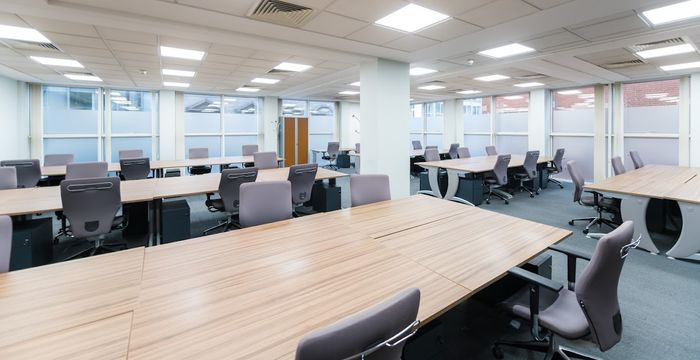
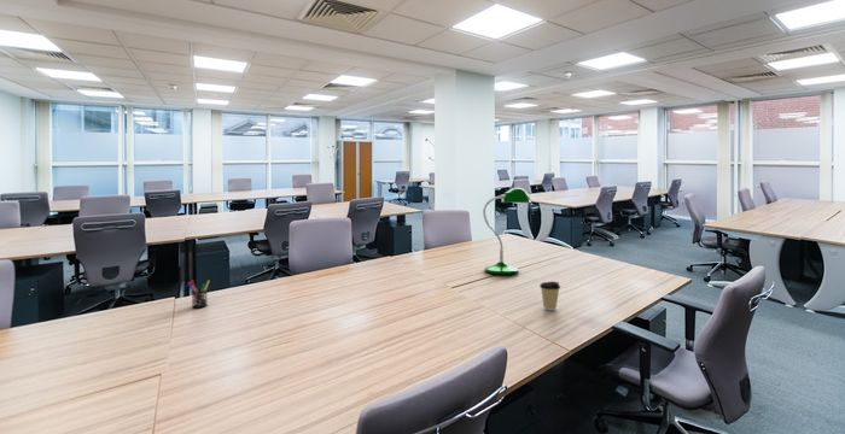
+ coffee cup (549, 295)
+ desk lamp (497, 234)
+ pen holder (199, 293)
